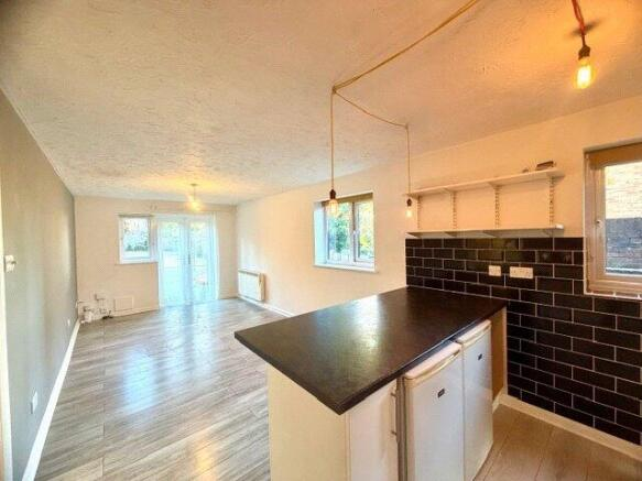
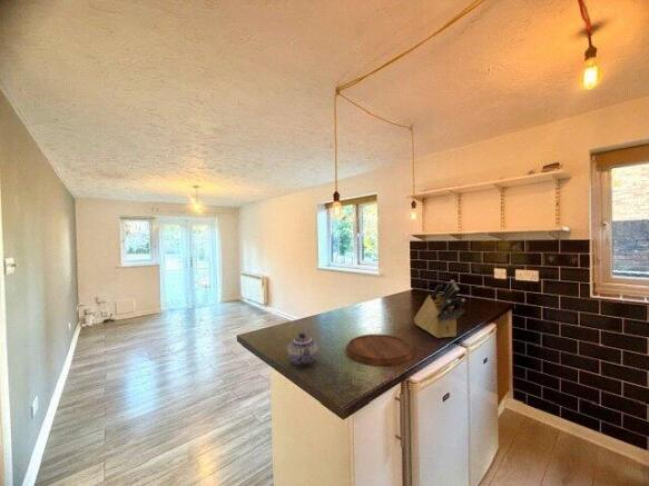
+ teapot (303, 347)
+ cutting board (378, 347)
+ knife block (436, 305)
